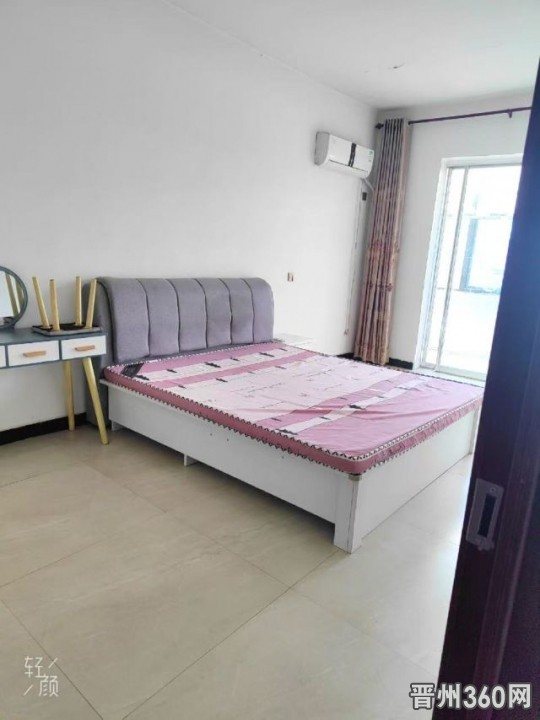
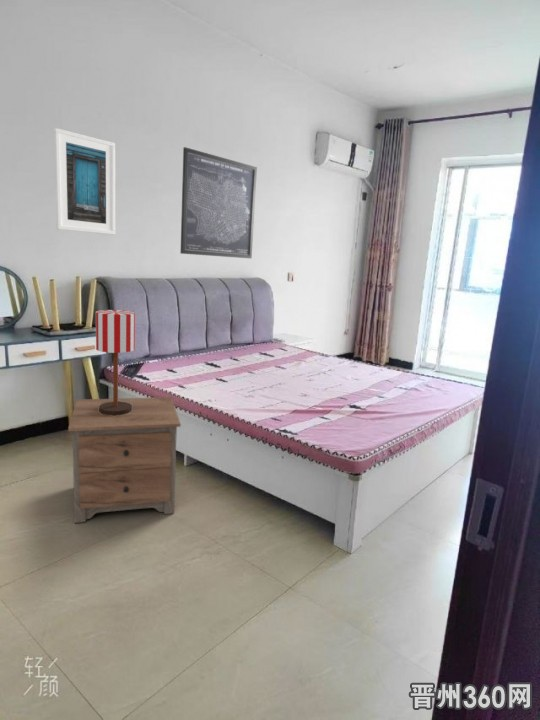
+ table lamp (115, 362)
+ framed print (86, 184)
+ wall art (220, 208)
+ nightstand (125, 456)
